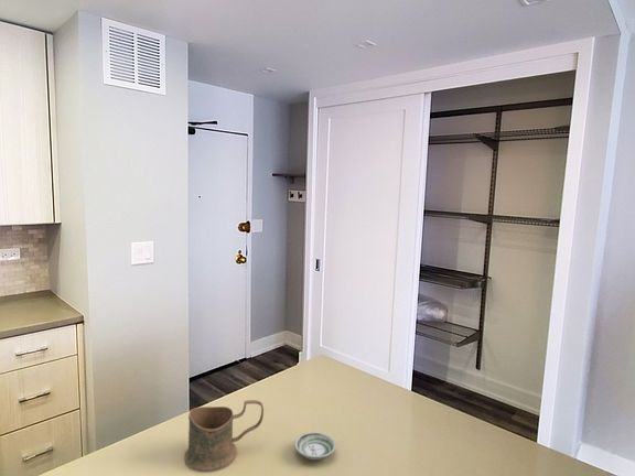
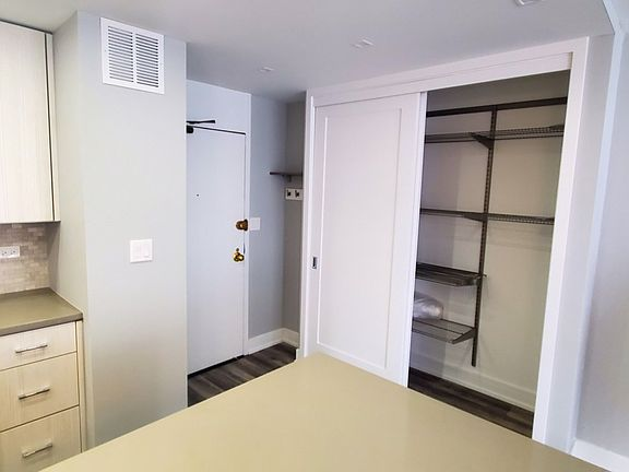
- saucer (314, 447)
- mug (224, 428)
